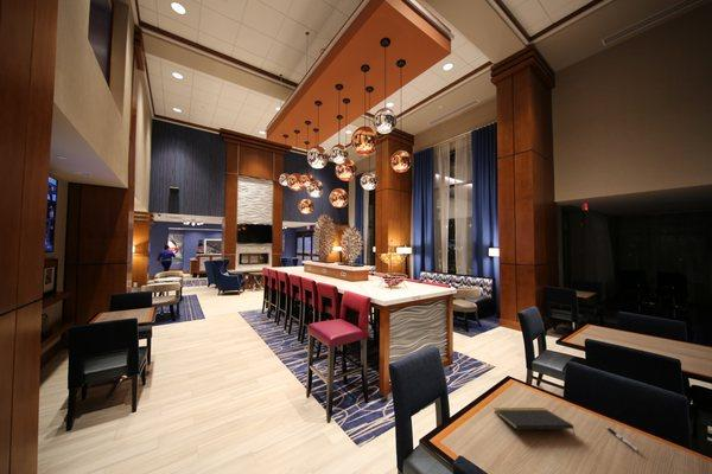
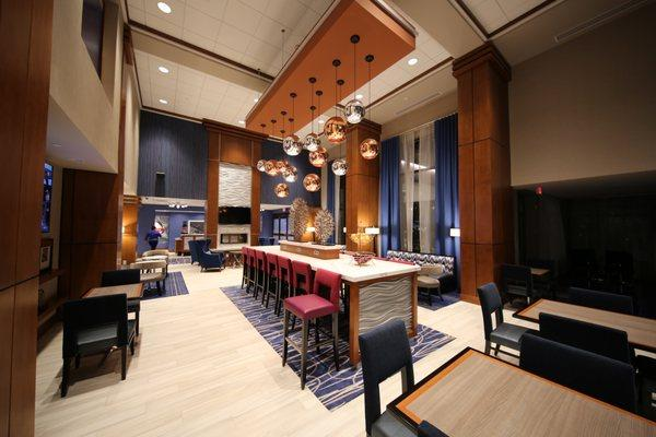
- pen (619, 437)
- notepad (530, 417)
